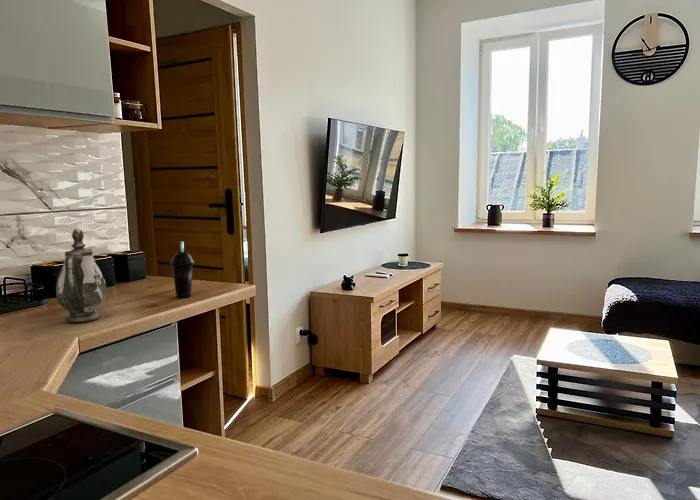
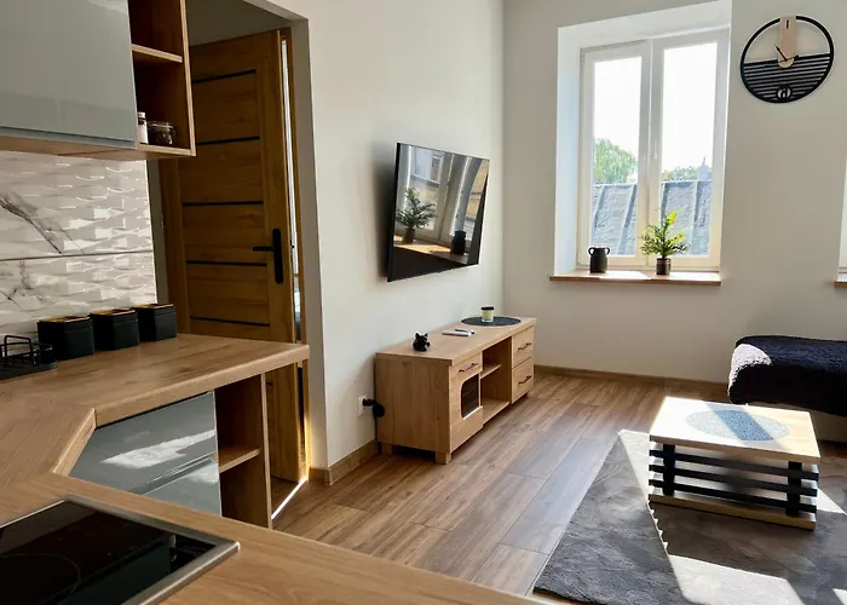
- cup (182, 269)
- teapot (80, 274)
